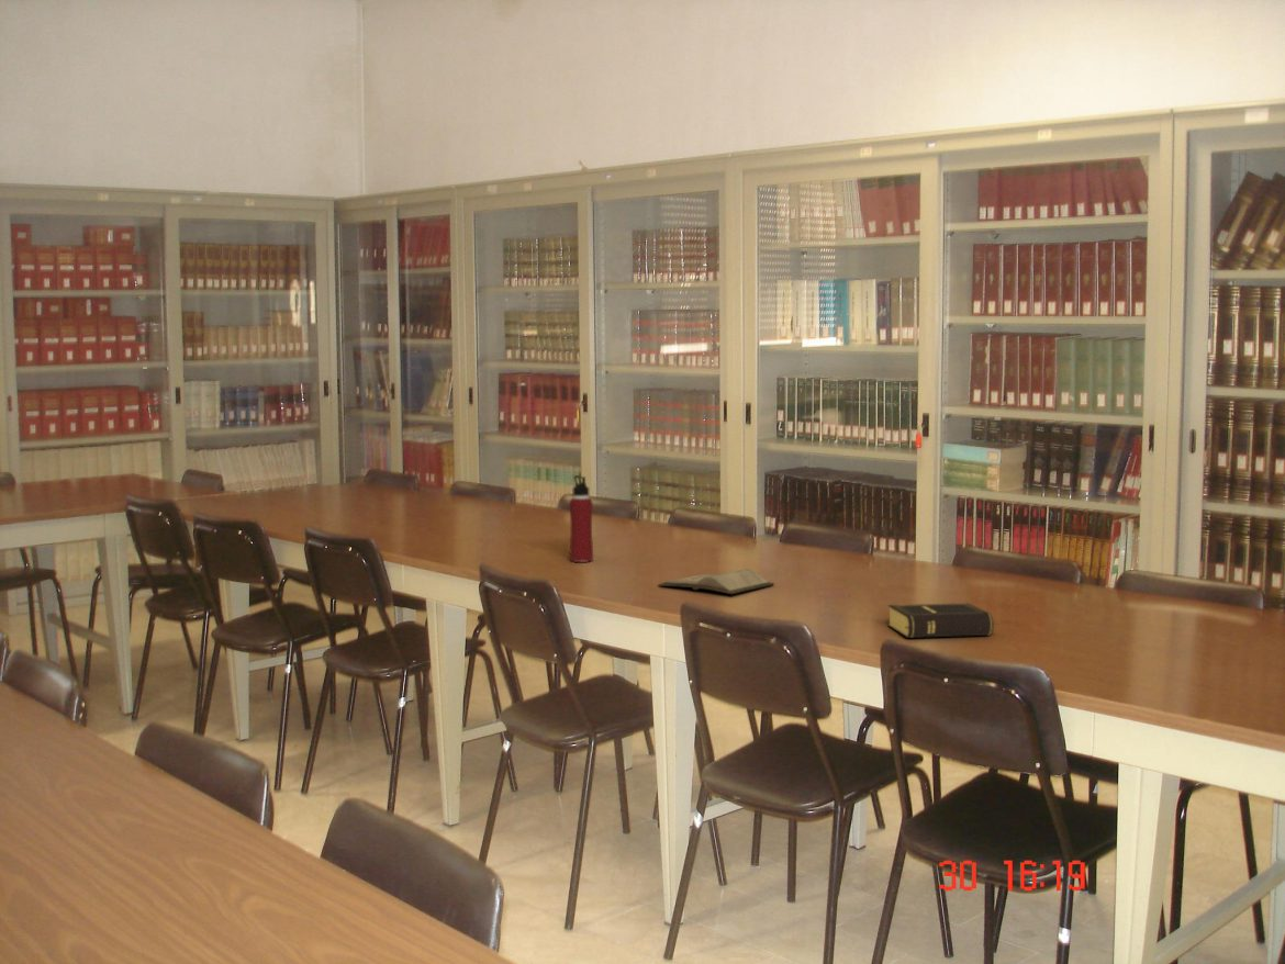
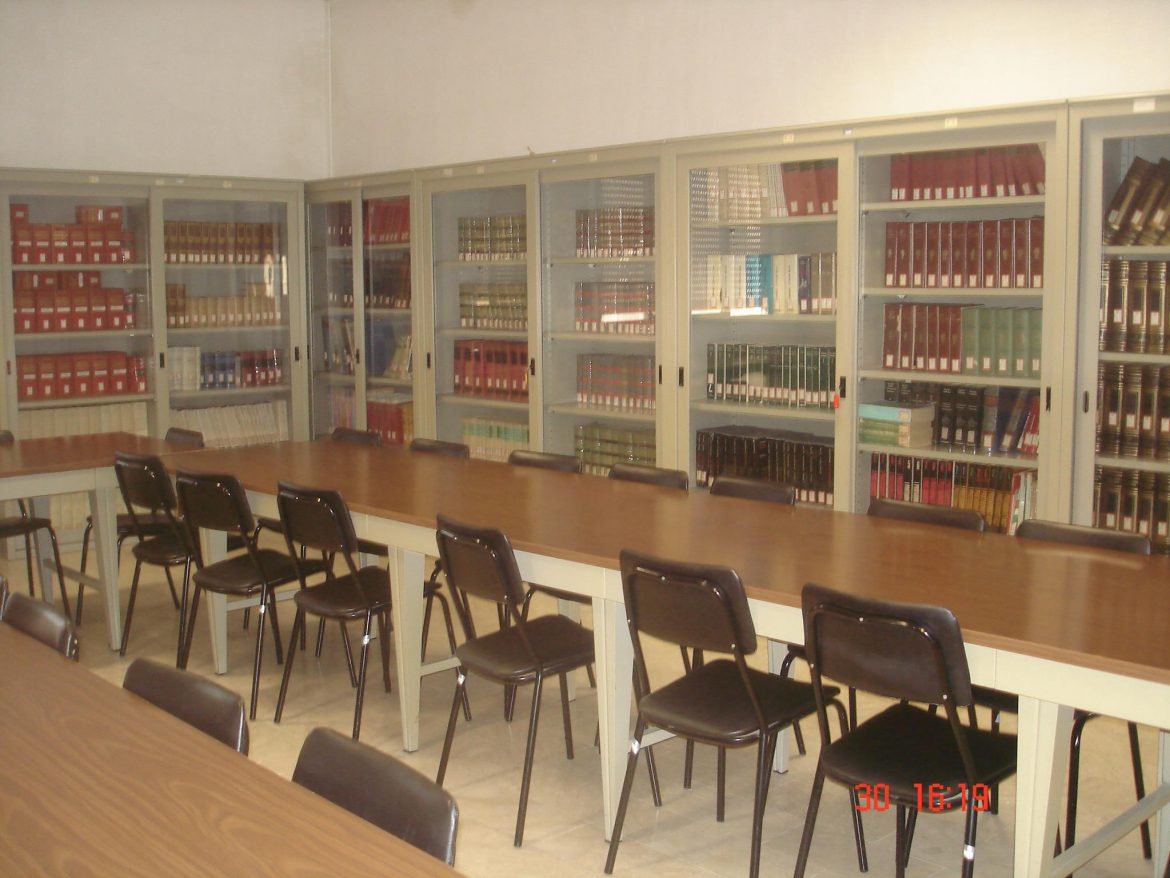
- hardback book (714, 578)
- book (942, 619)
- water bottle (581, 517)
